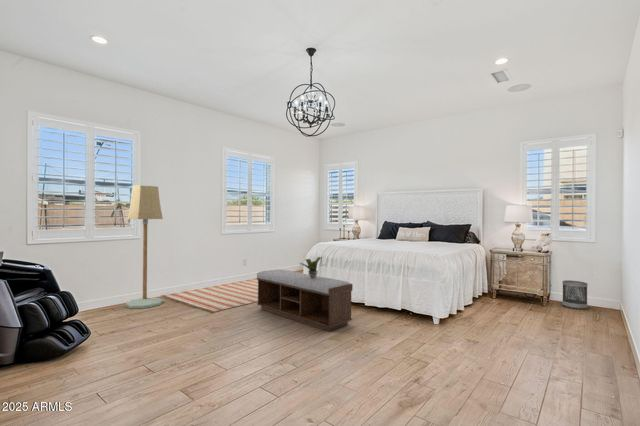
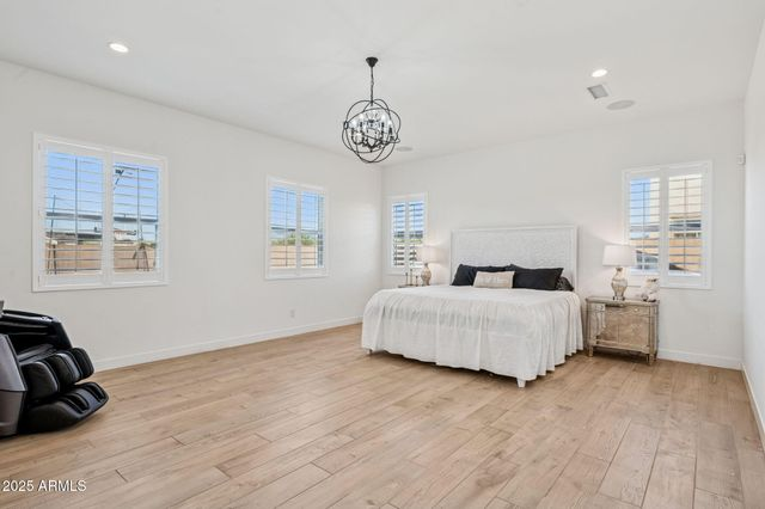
- wastebasket (574, 294)
- rug (248, 289)
- bench (300, 295)
- floor lamp (145, 245)
- potted plant (312, 267)
